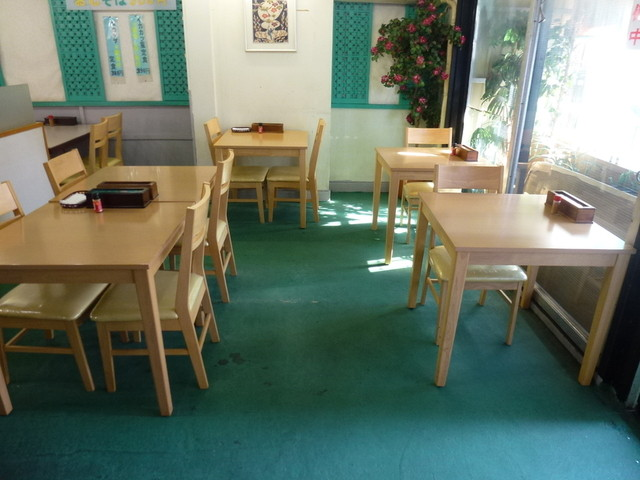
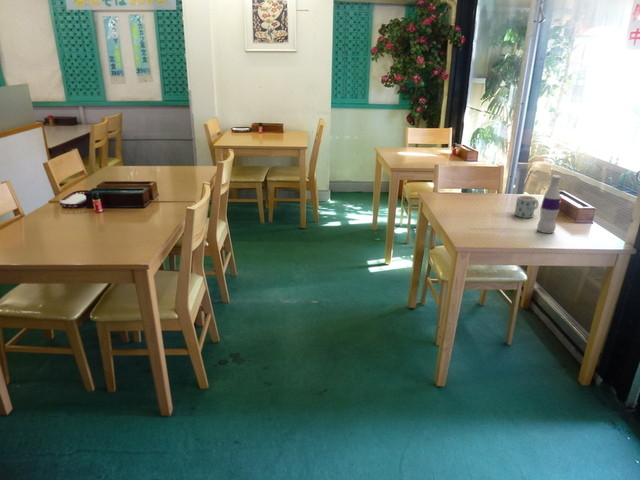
+ bottle (550, 204)
+ mug (528, 206)
